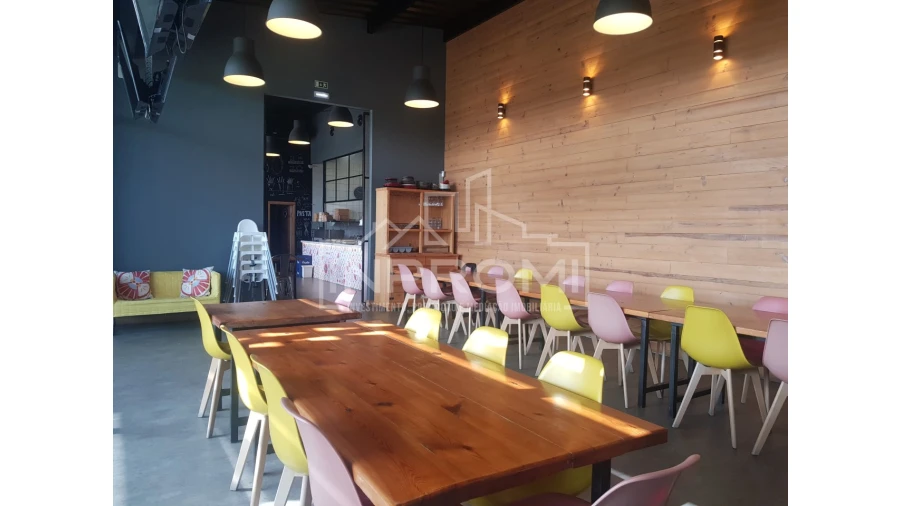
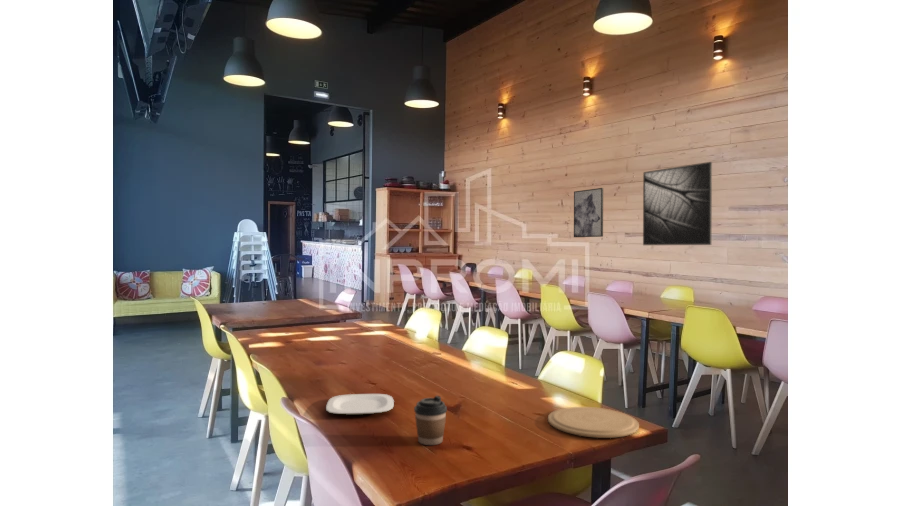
+ plate (360, 404)
+ wall art (588, 213)
+ plate (592, 420)
+ coffee cup (430, 419)
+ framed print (675, 206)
